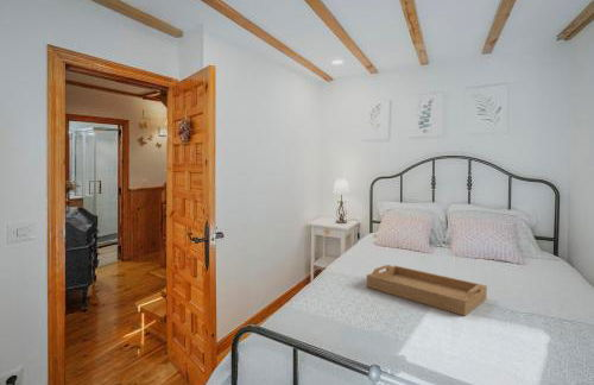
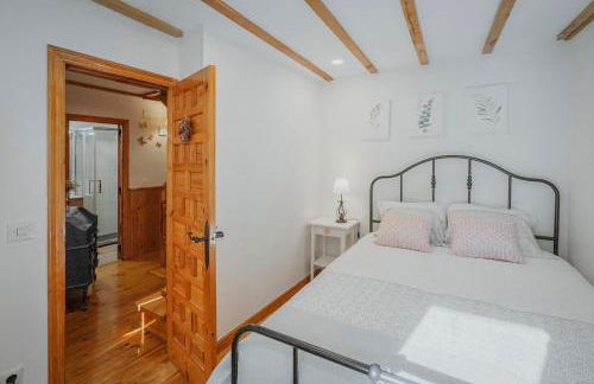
- serving tray (423, 284)
